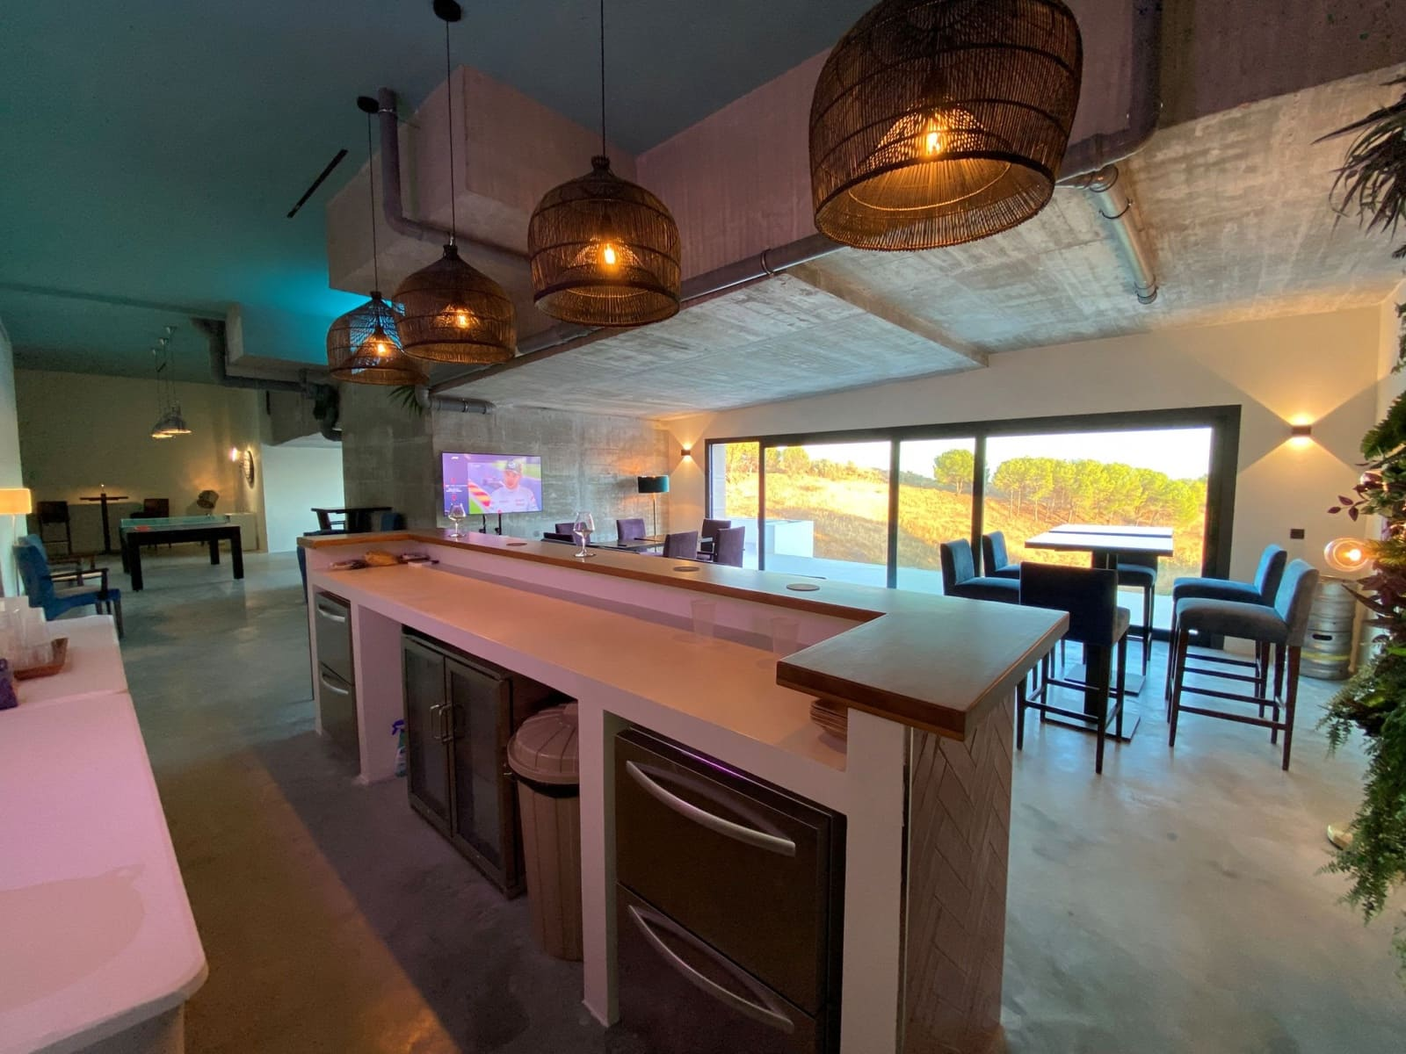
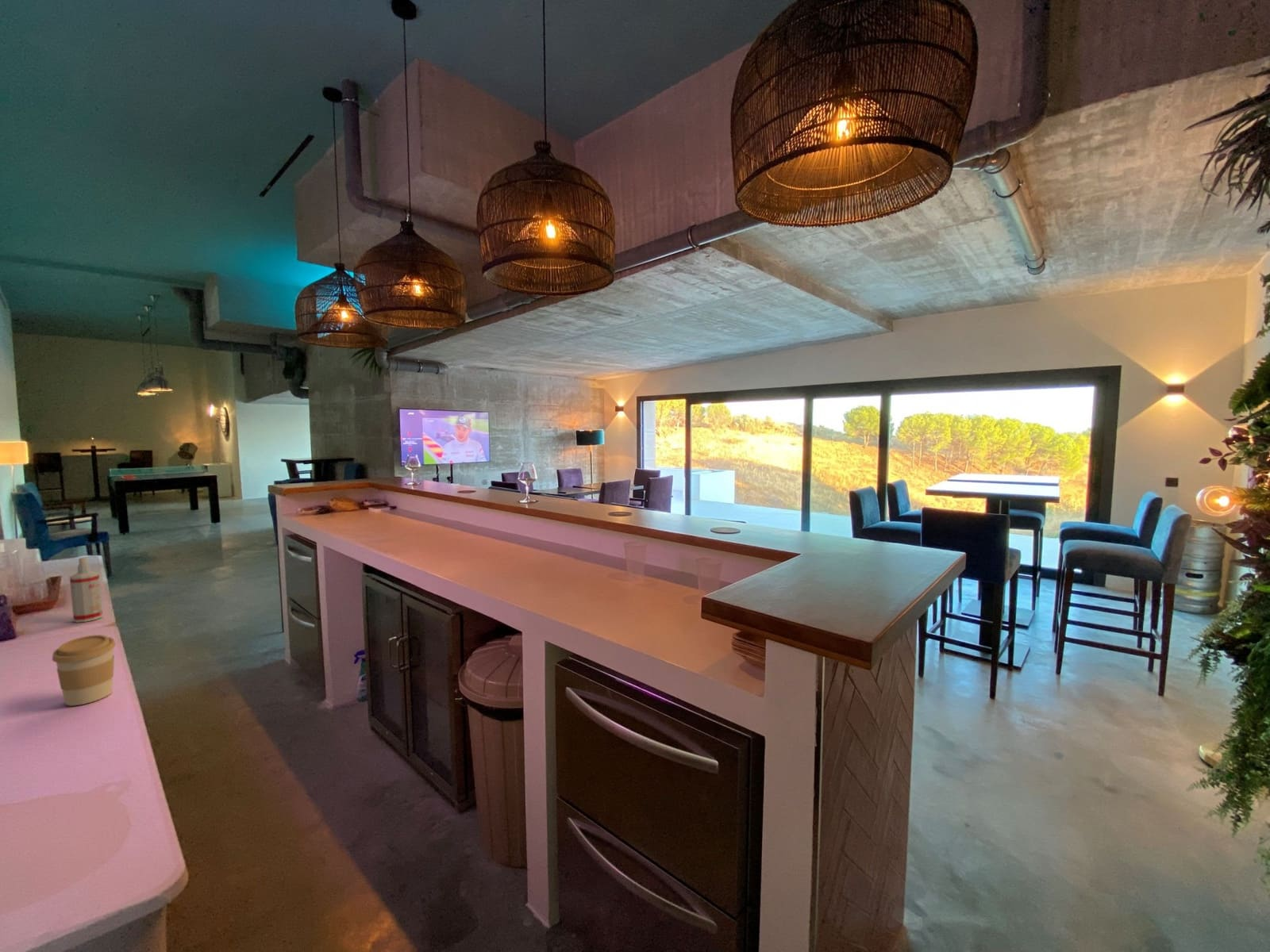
+ spray bottle (85, 588)
+ coffee cup (87, 669)
